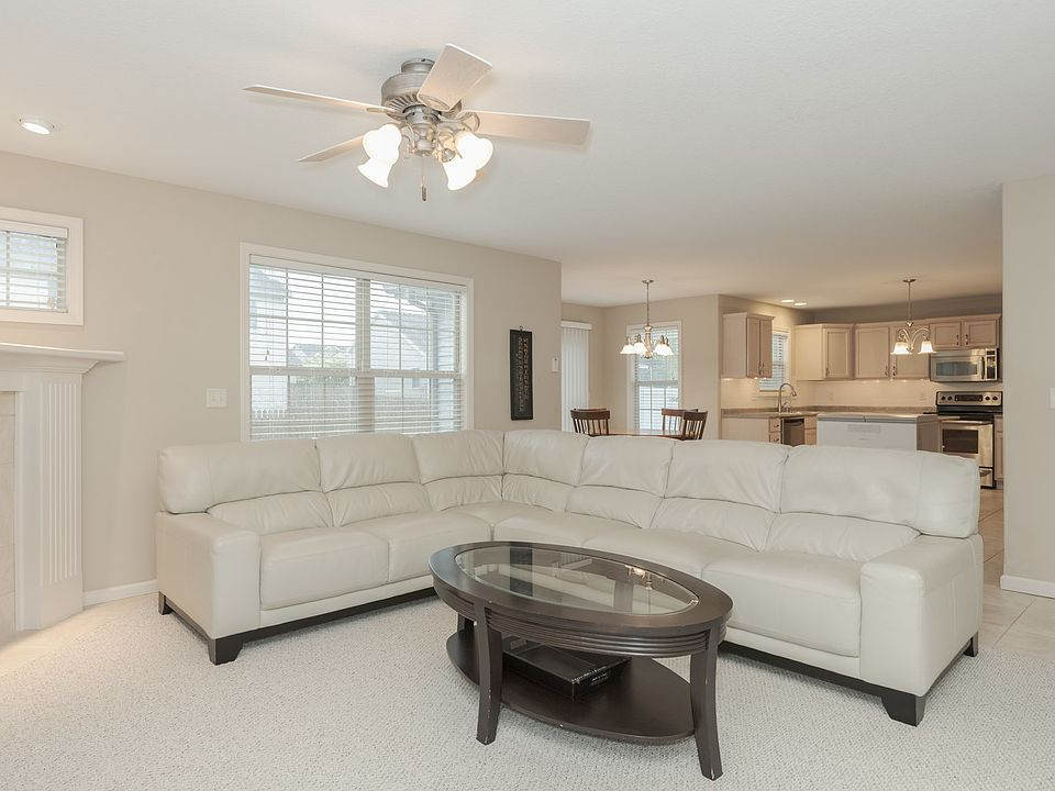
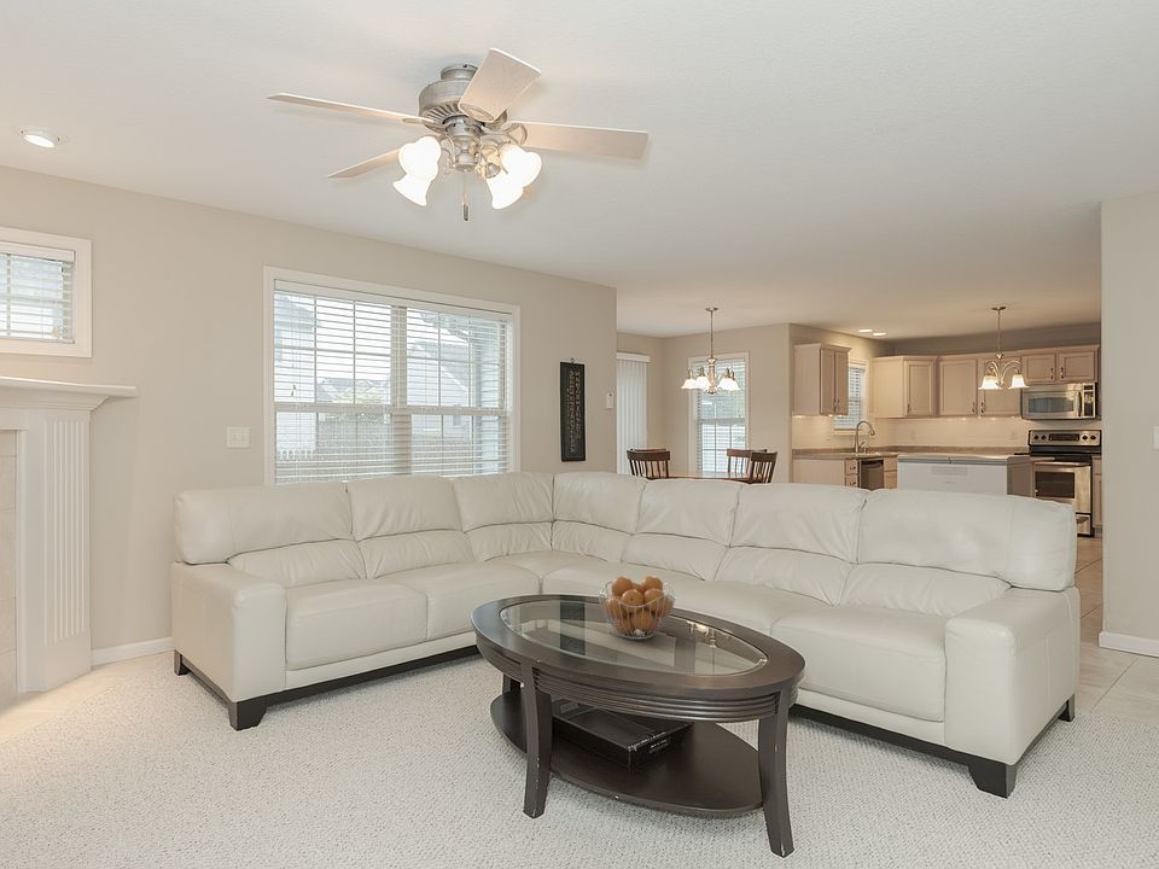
+ fruit basket (636, 605)
